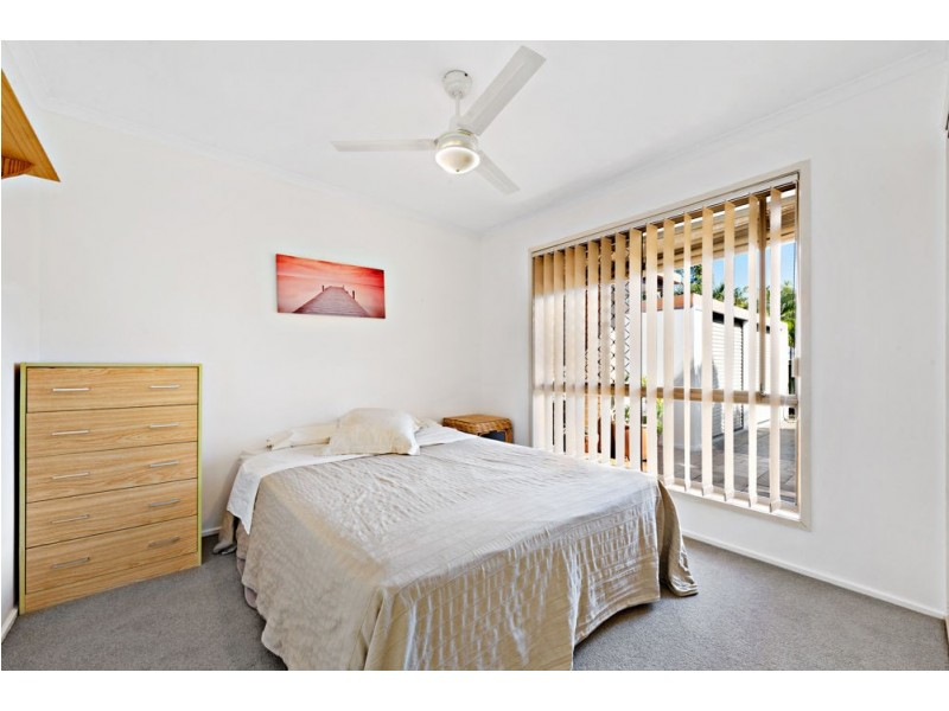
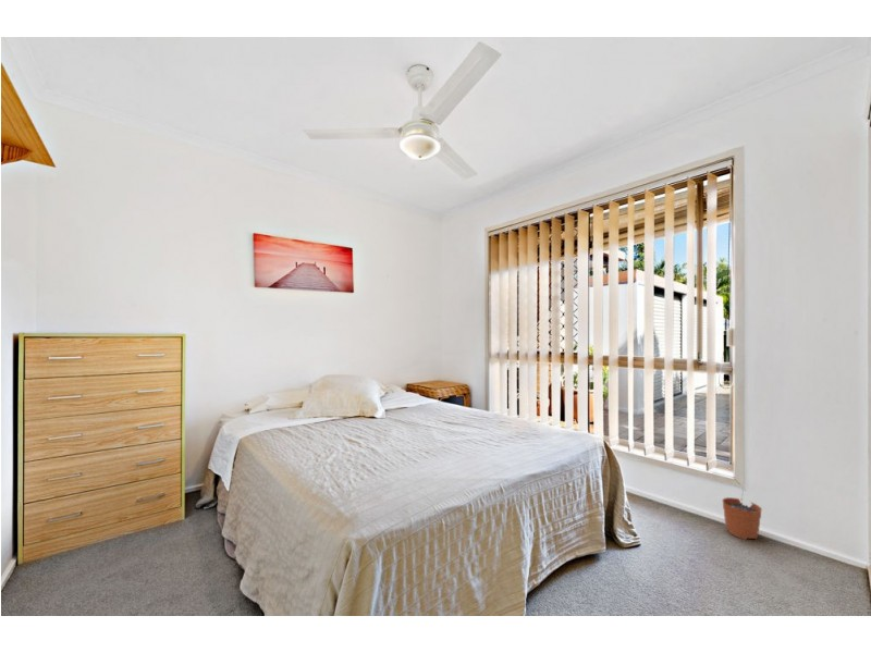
+ plant pot (741, 512)
